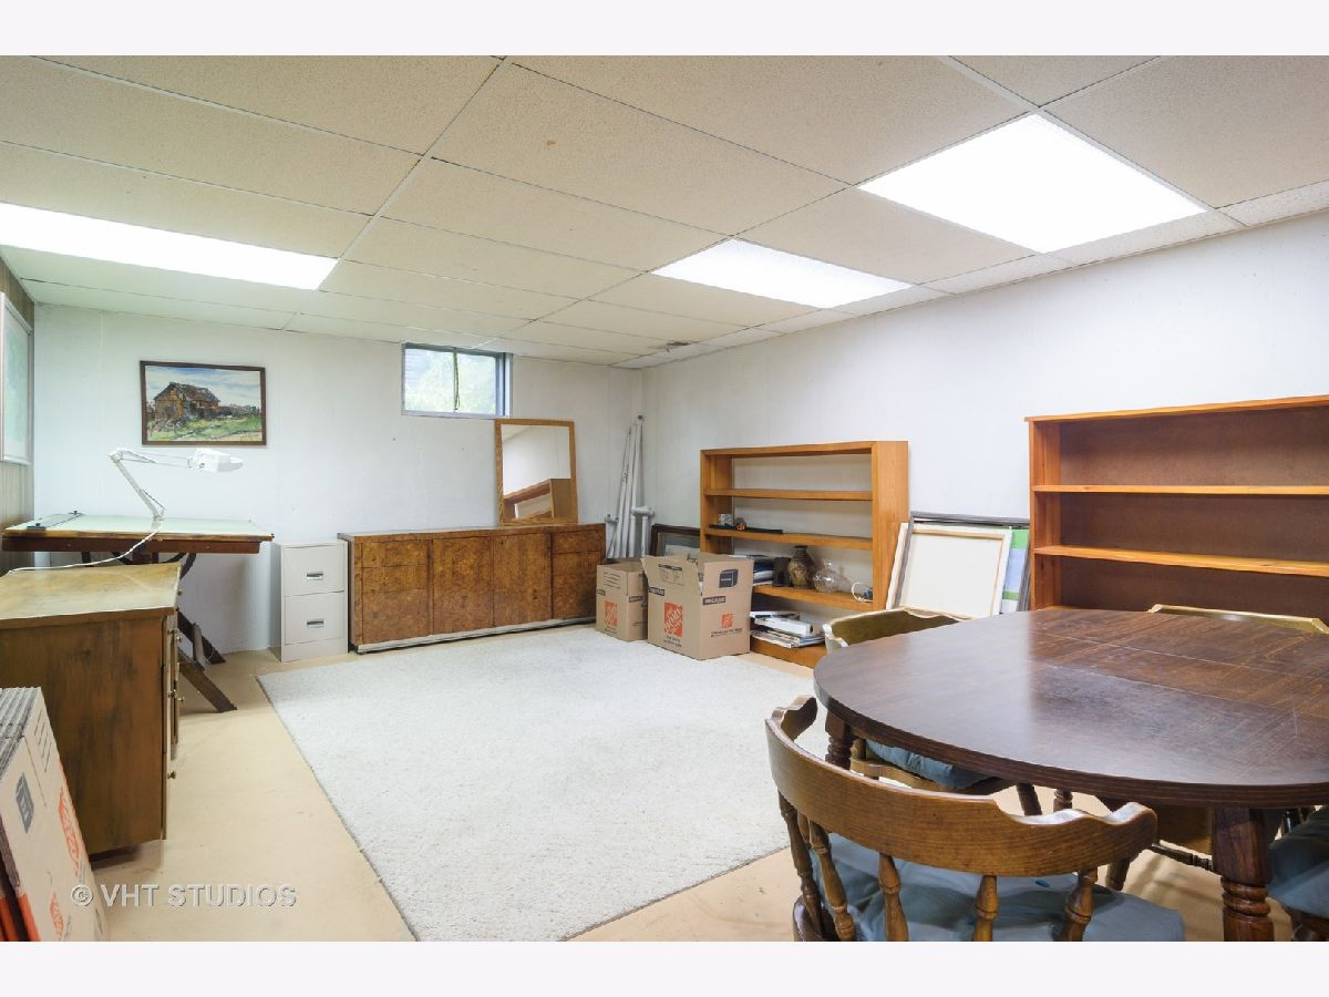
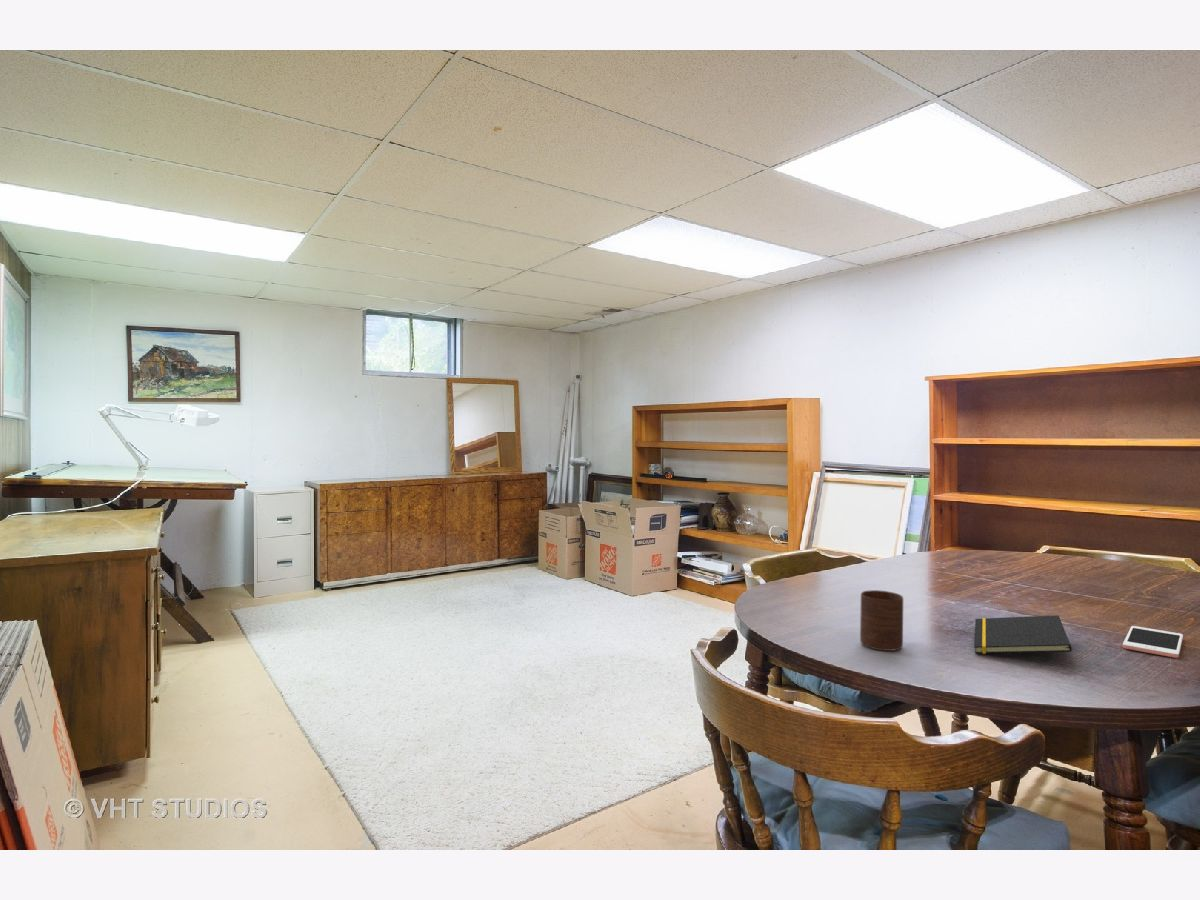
+ cup (878, 618)
+ notepad (1018, 633)
+ cell phone (1153, 640)
